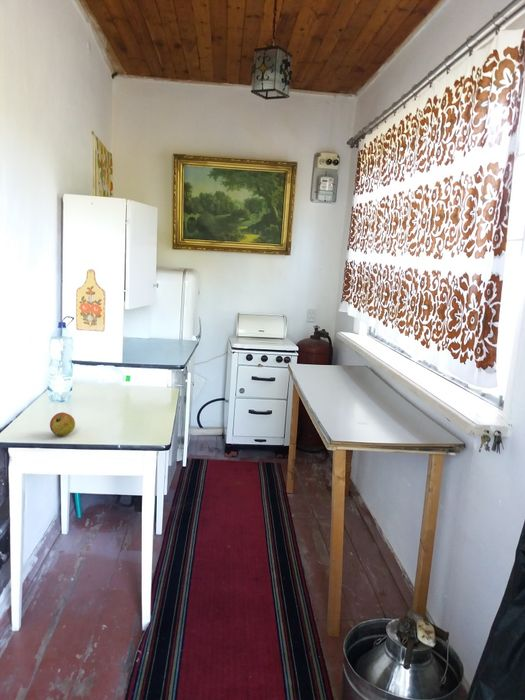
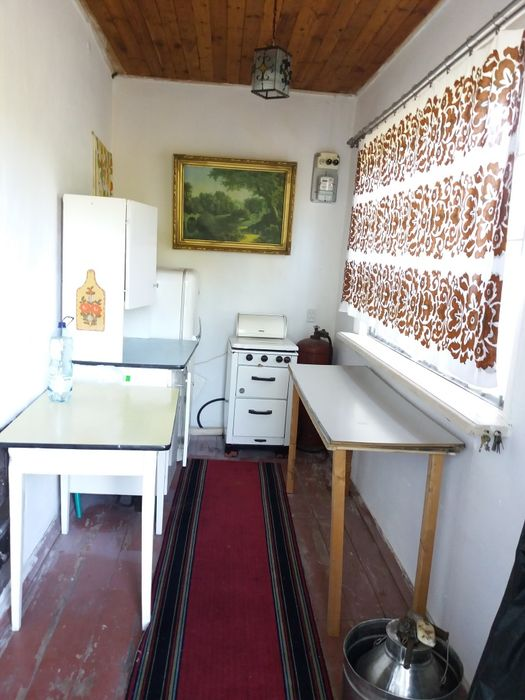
- apple (62, 424)
